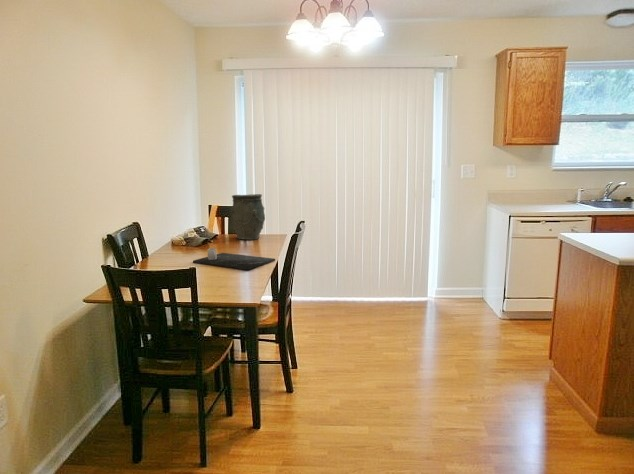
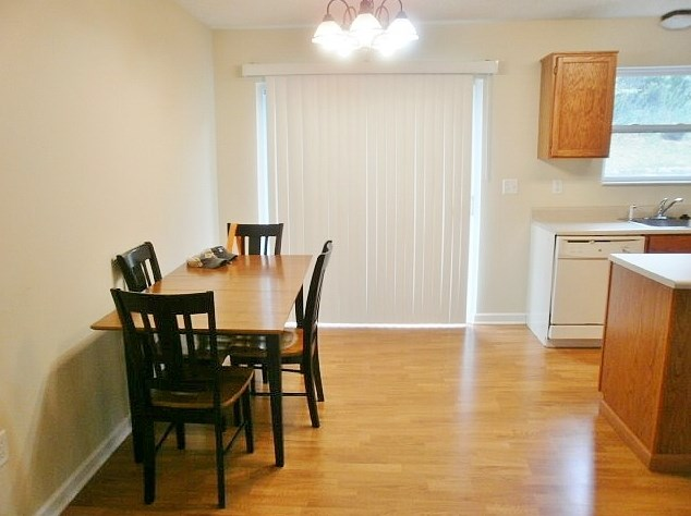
- place mat (234, 255)
- vase (248, 216)
